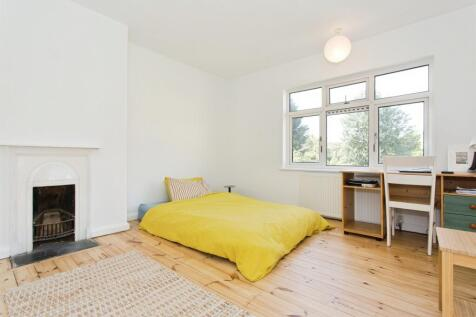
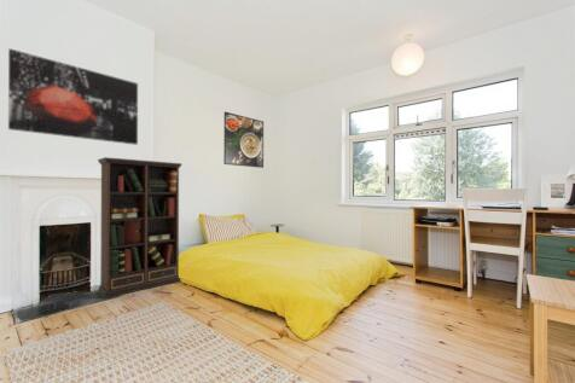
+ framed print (244, 141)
+ wall art (81, 103)
+ bookcase (141, 224)
